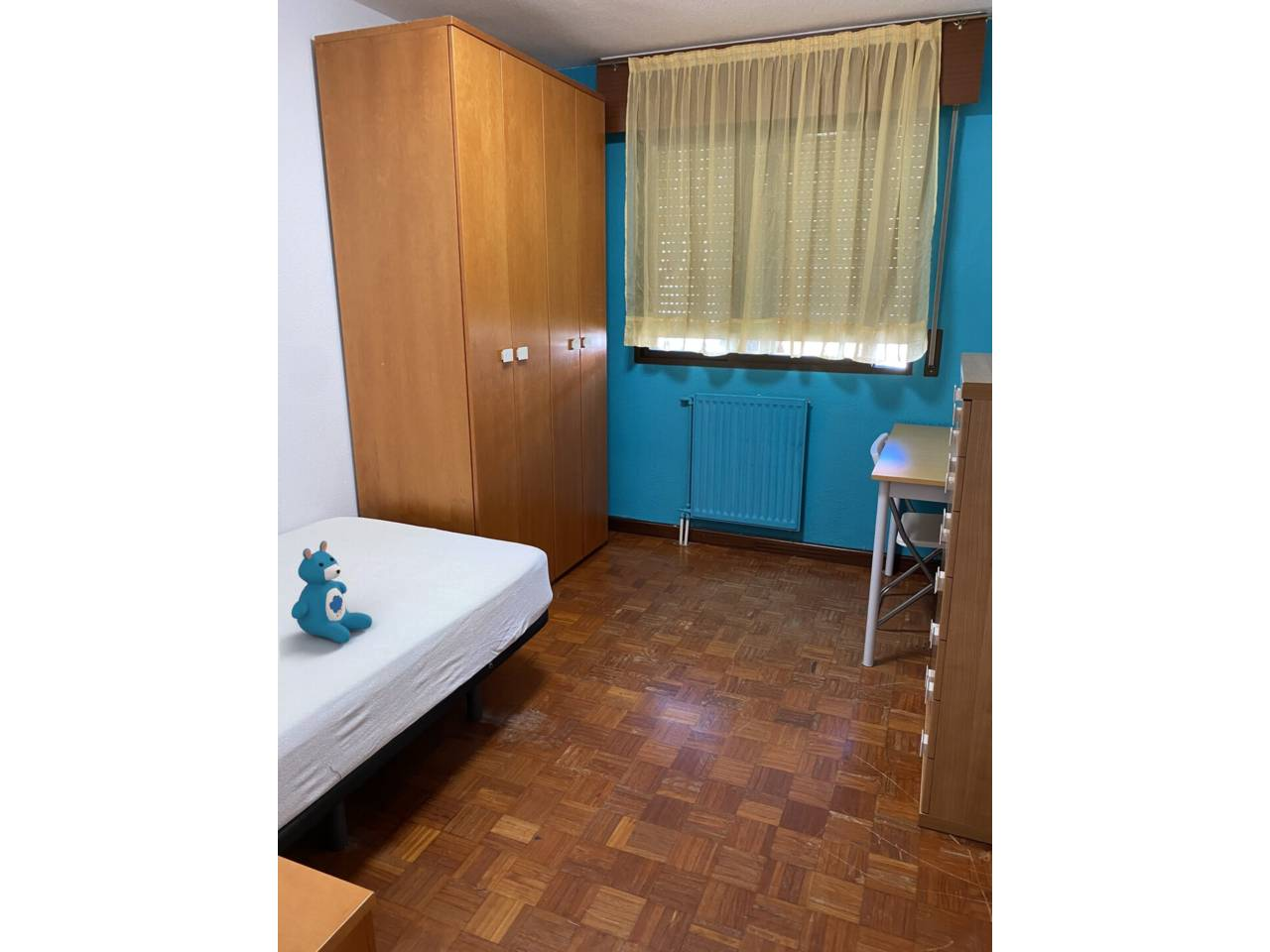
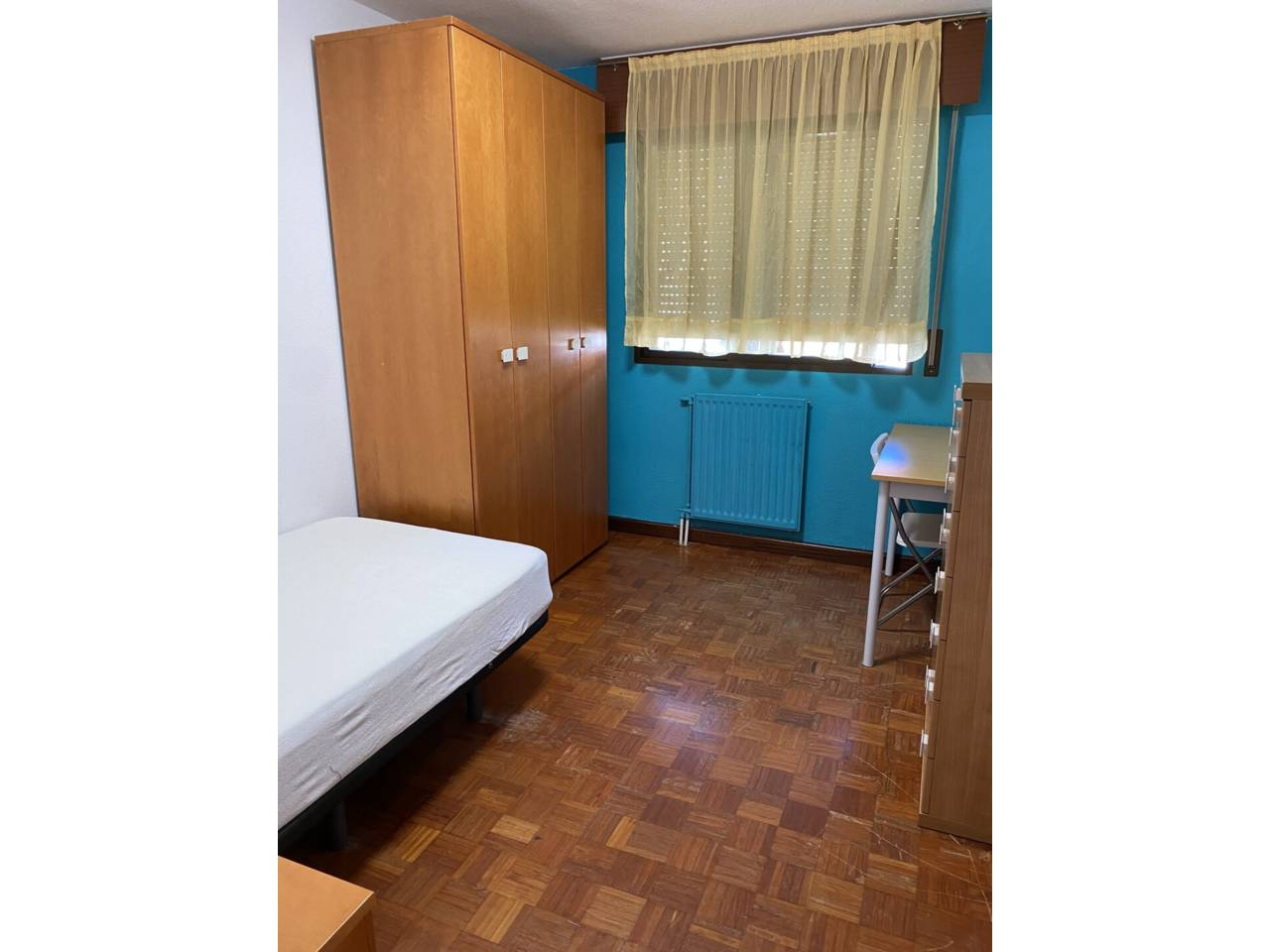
- teddy bear (330, 590)
